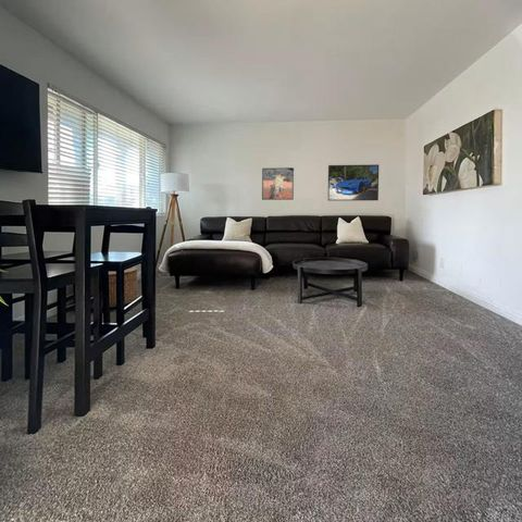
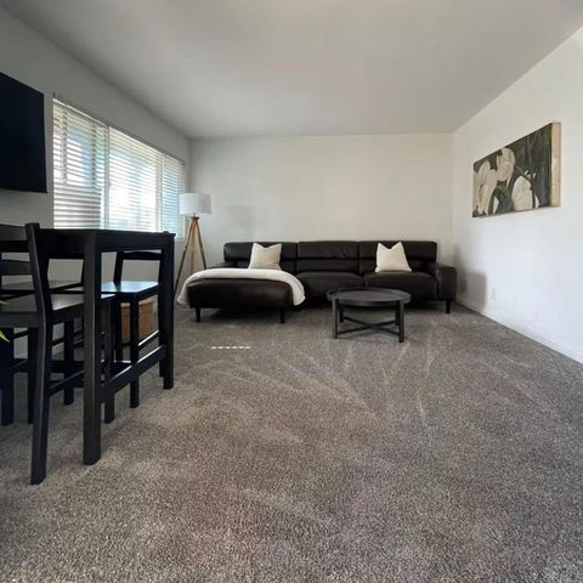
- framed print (277, 184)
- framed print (352, 183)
